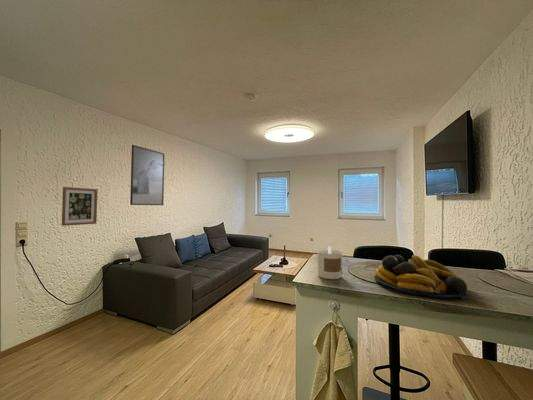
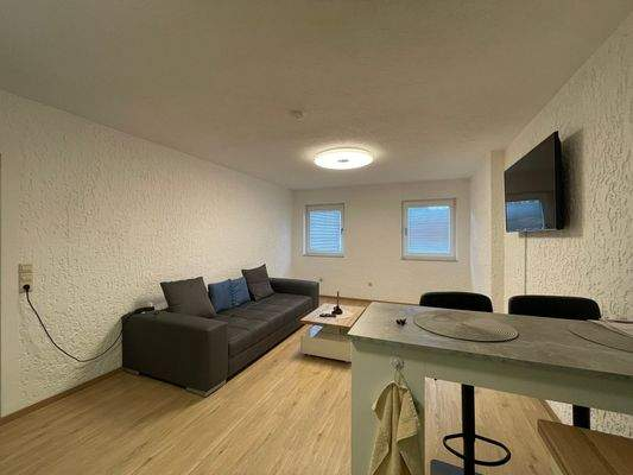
- candle (329, 261)
- fruit bowl (416, 270)
- wall art (80, 206)
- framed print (148, 177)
